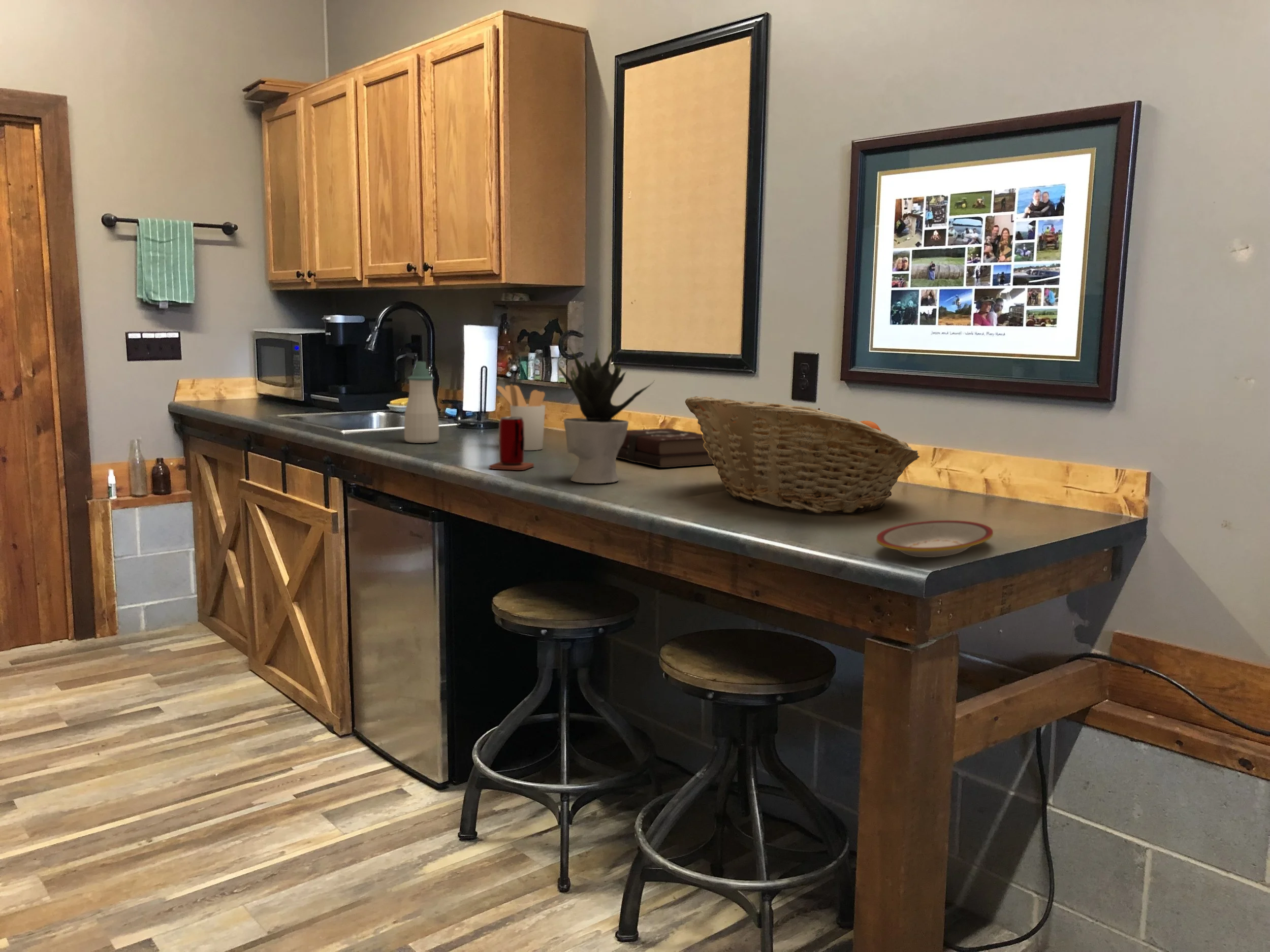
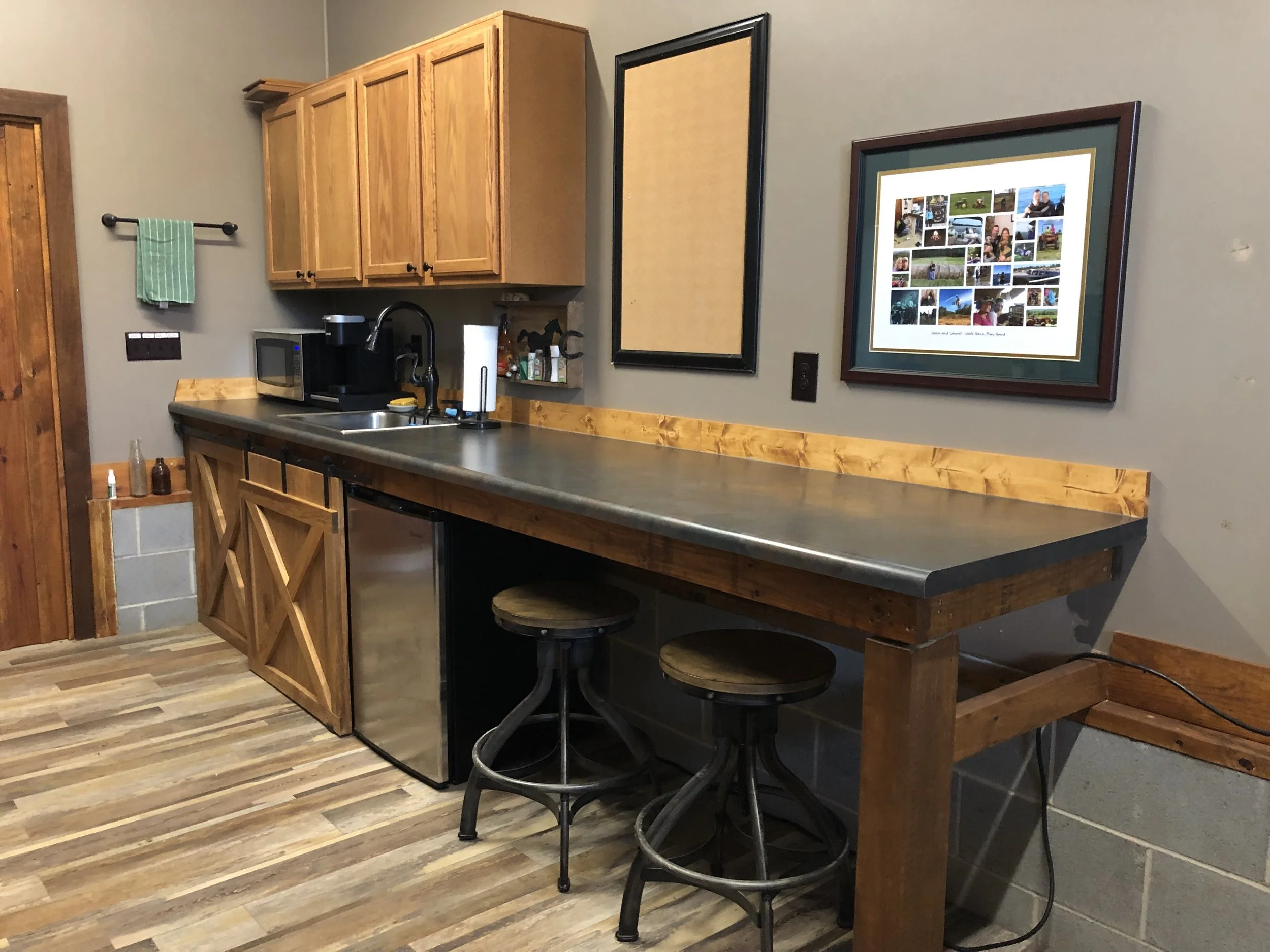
- potted plant (590, 412)
- utensil holder (521, 416)
- plate (935, 541)
- fruit basket (797, 448)
- hardback book (663, 446)
- beer can (512, 442)
- soap bottle (421, 402)
